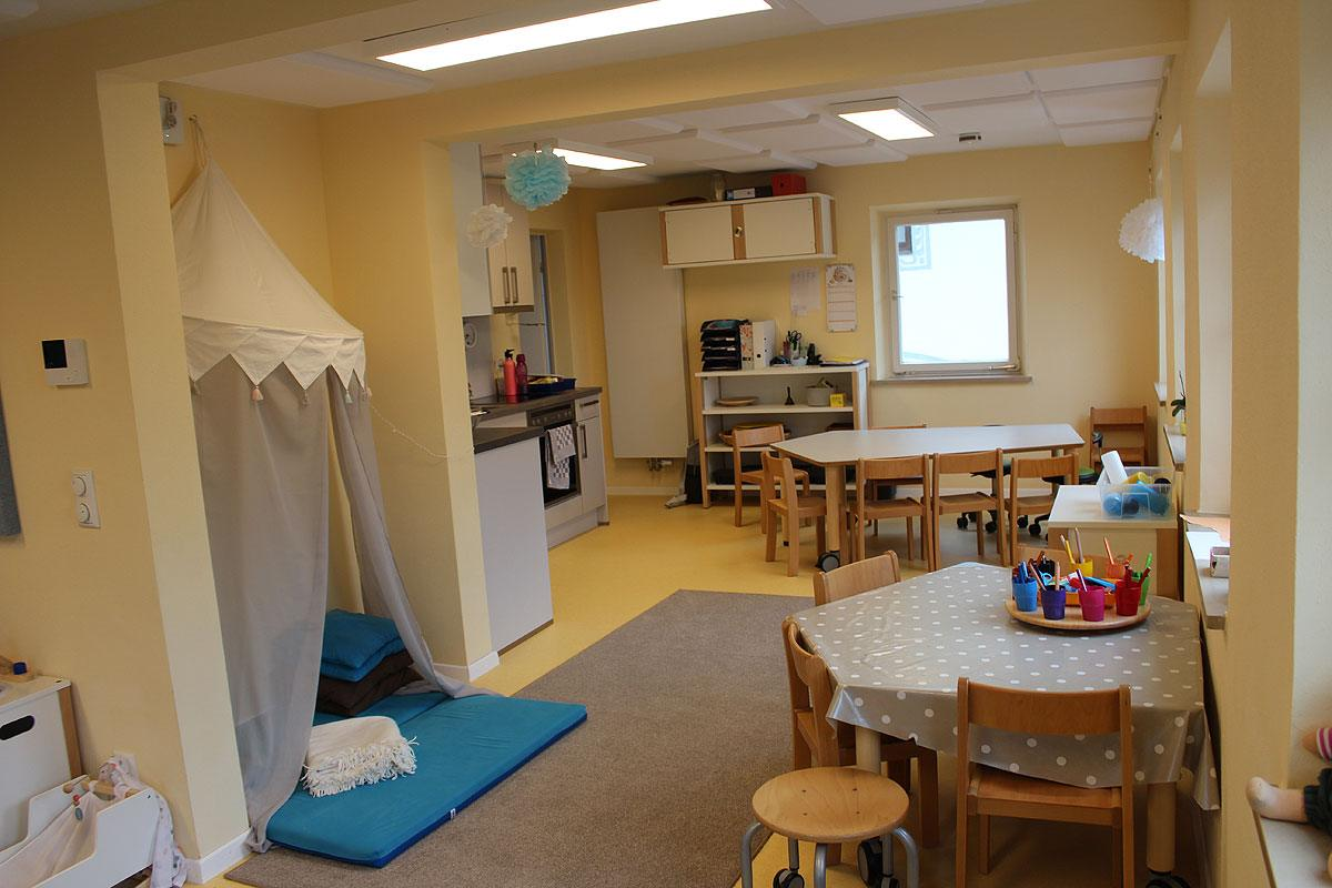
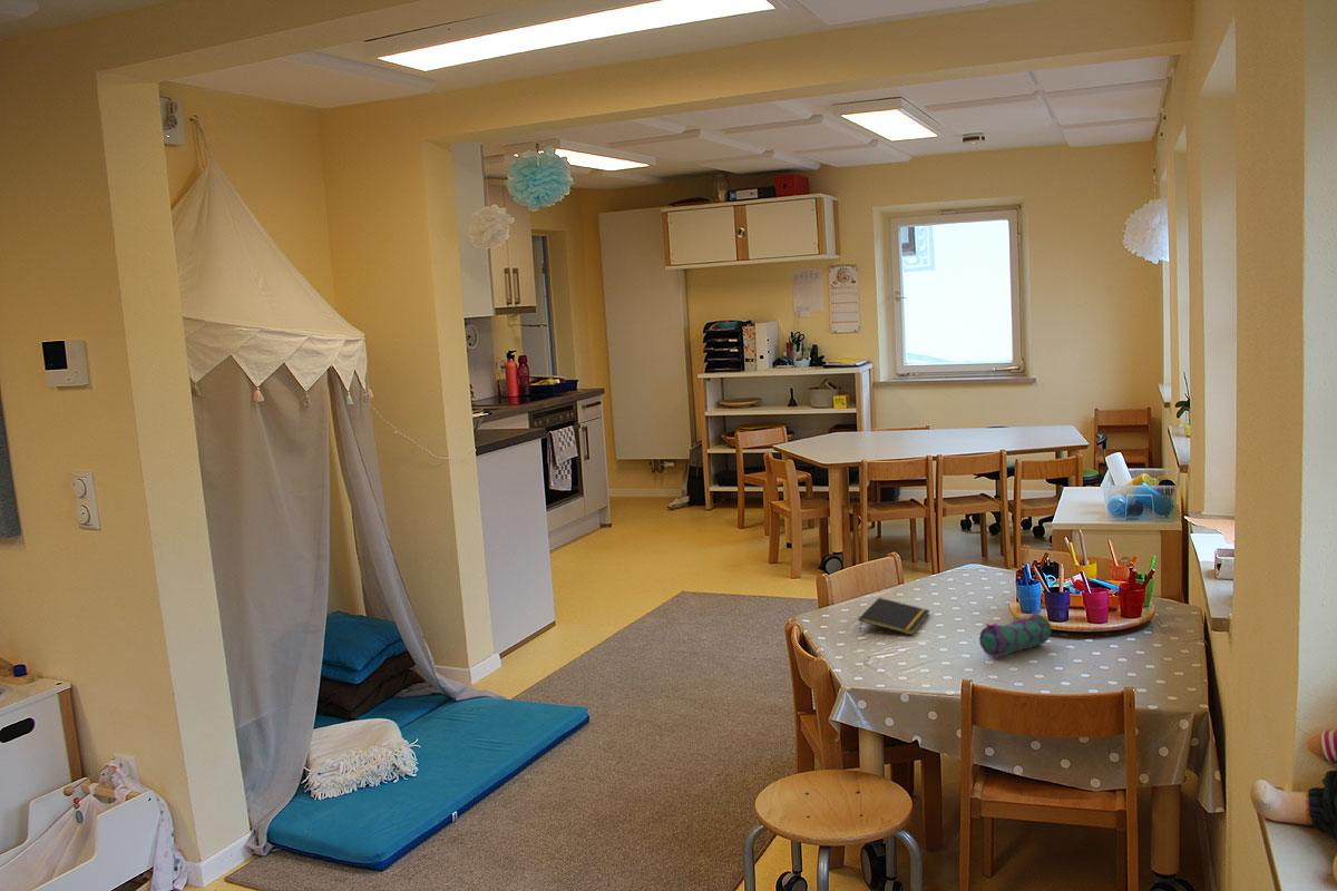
+ notepad (895, 615)
+ pencil case (1015, 634)
